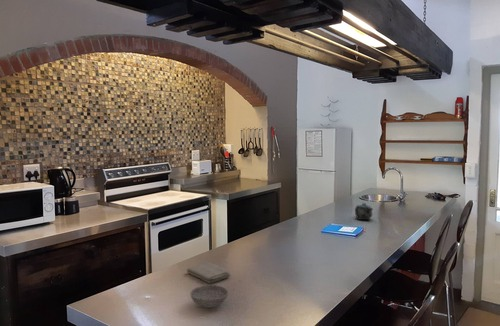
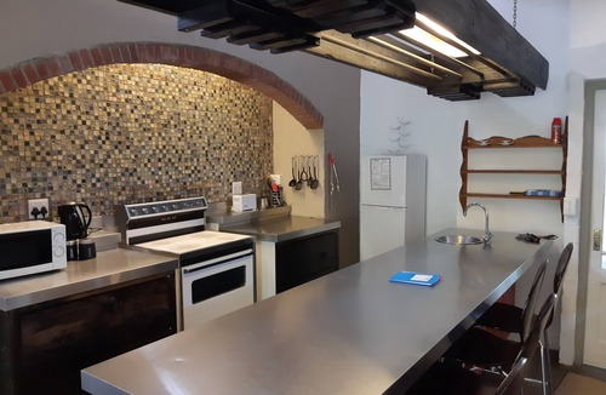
- bowl (209, 298)
- washcloth (208, 271)
- chinaware (363, 210)
